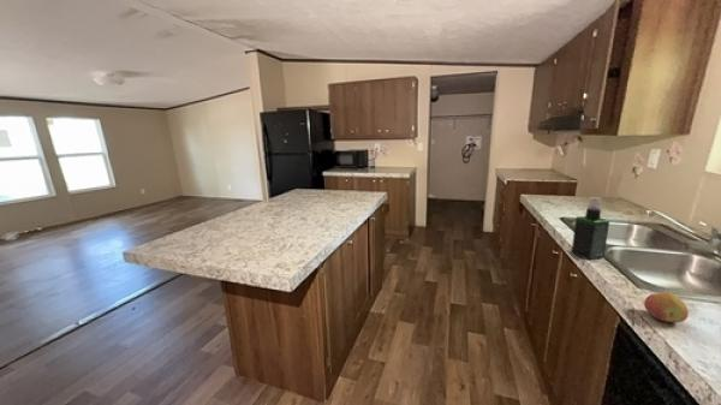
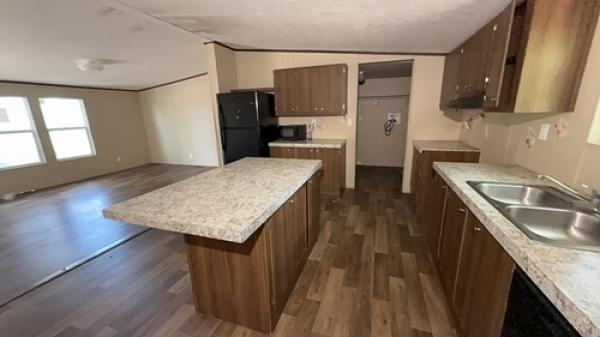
- fruit (665, 306)
- spray bottle (590, 227)
